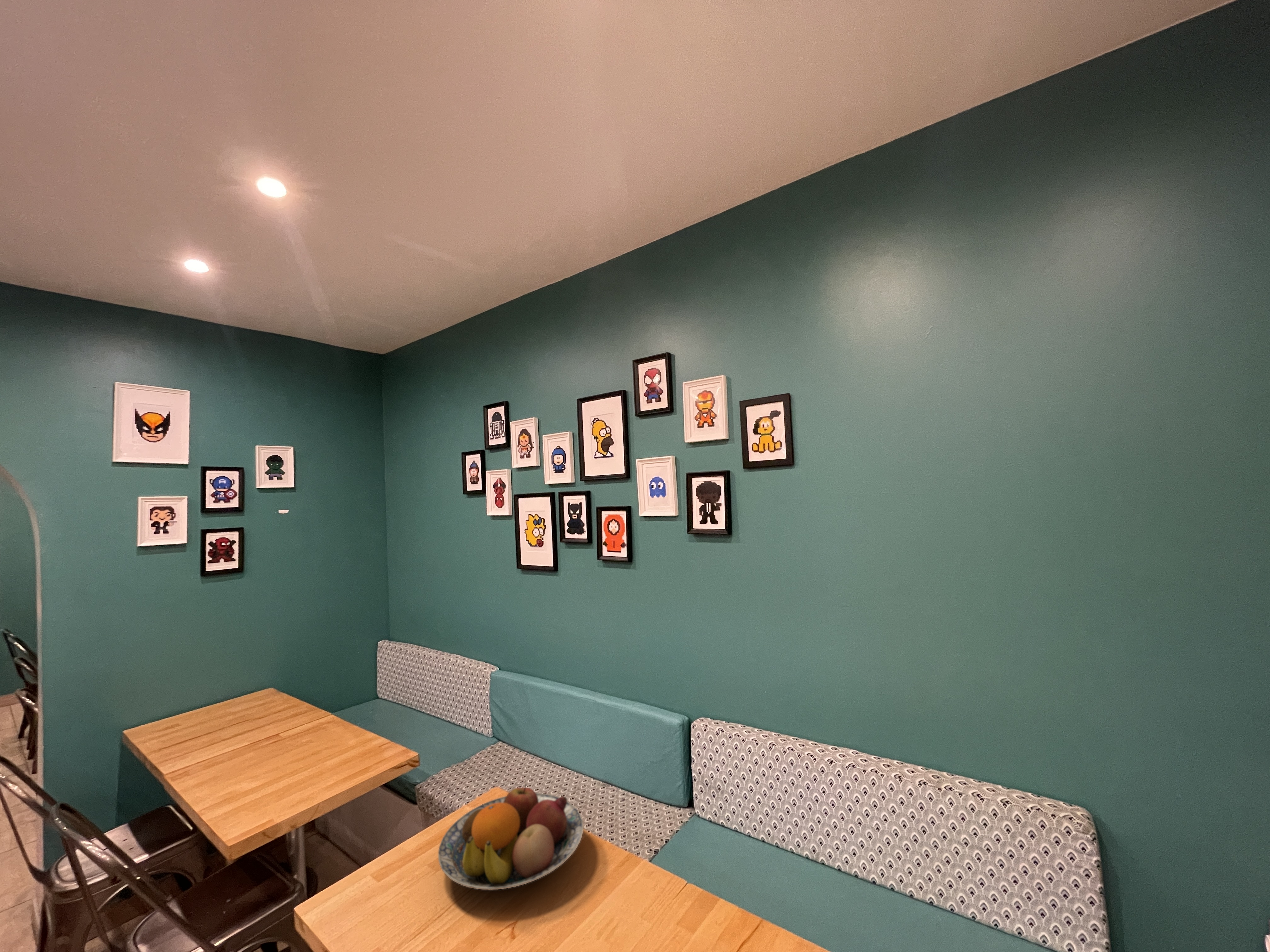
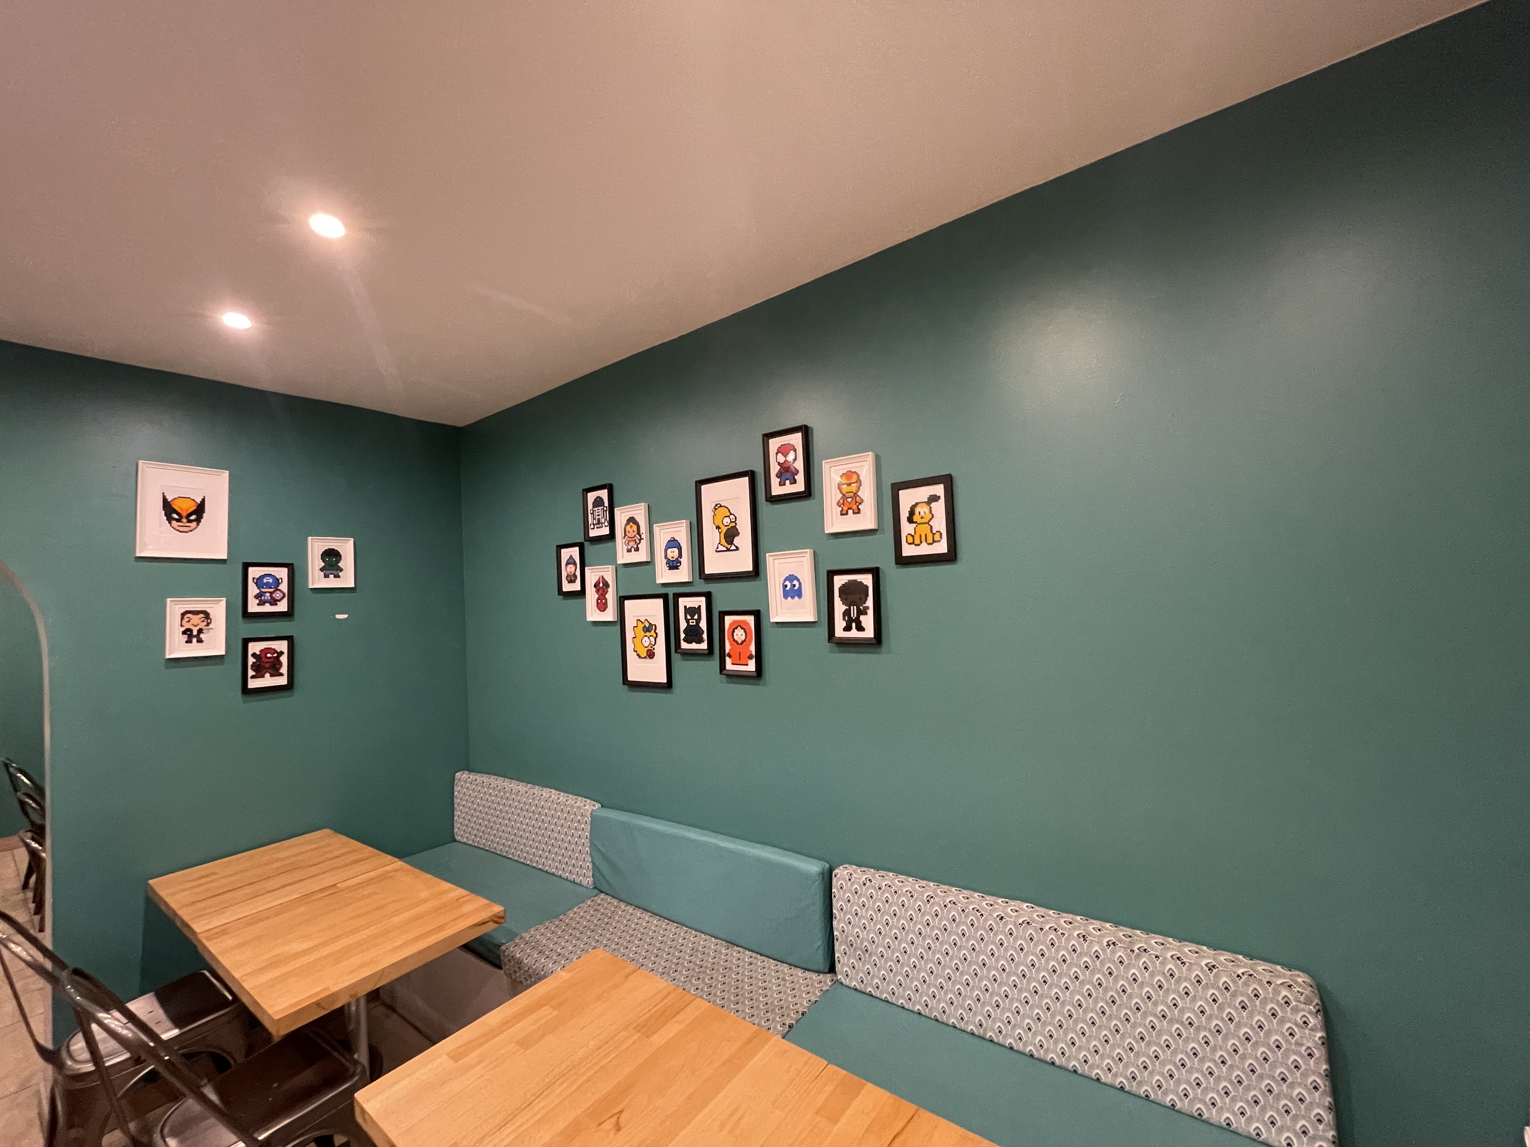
- fruit bowl (513, 828)
